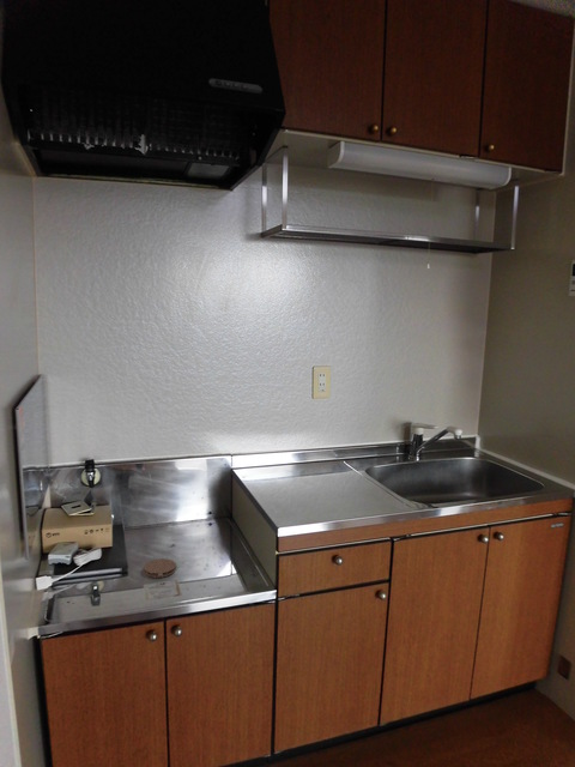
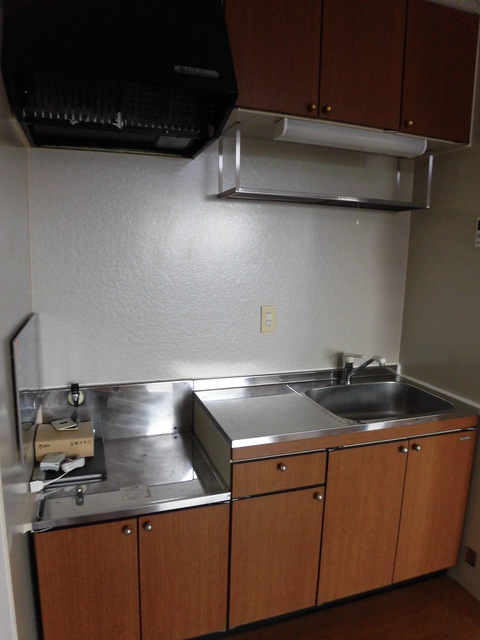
- coaster (159, 567)
